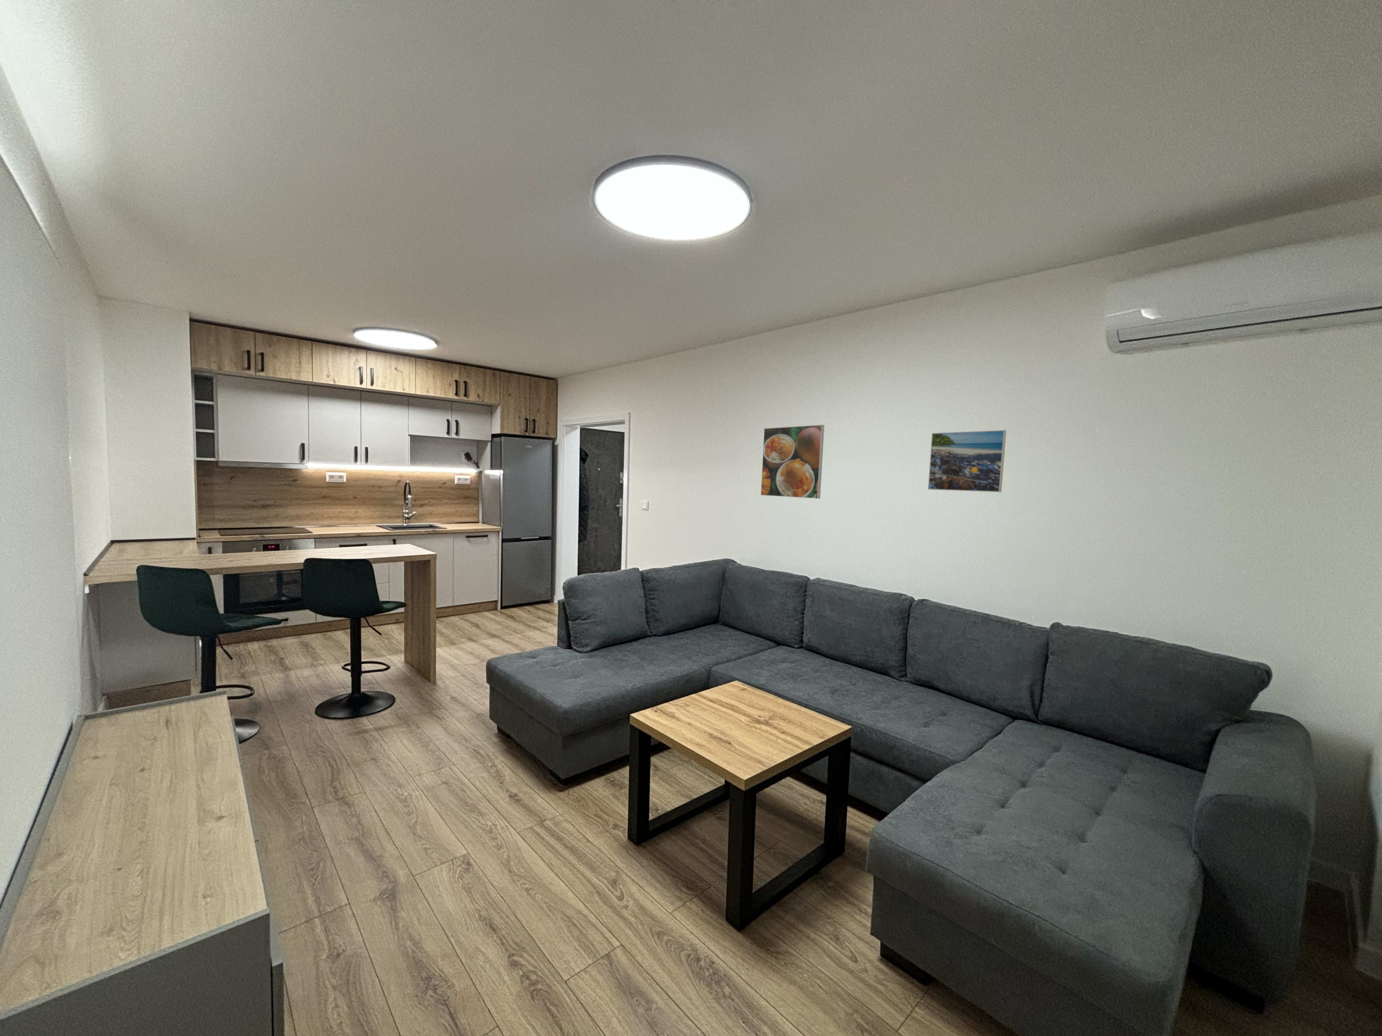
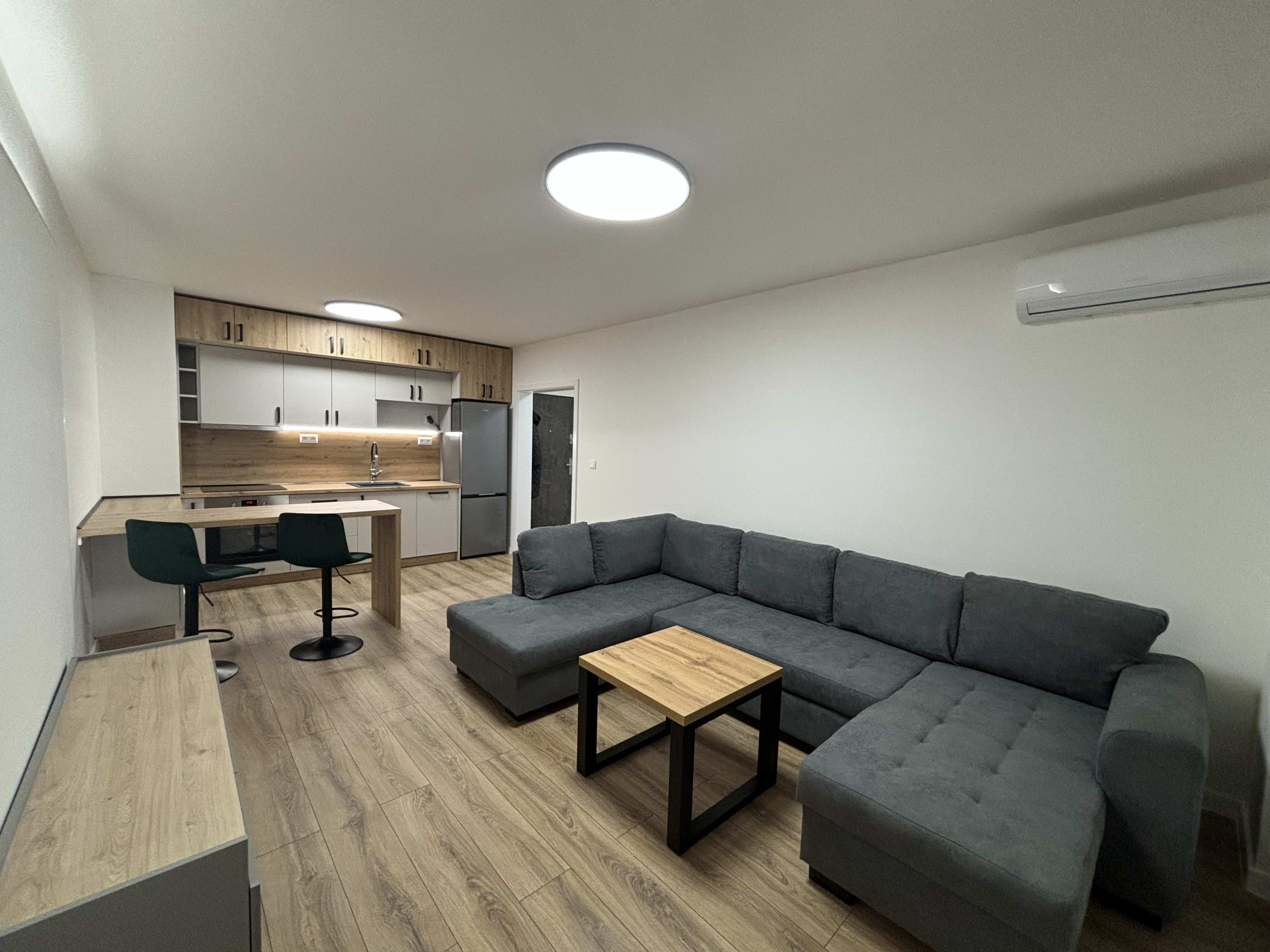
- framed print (965, 461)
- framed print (791, 461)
